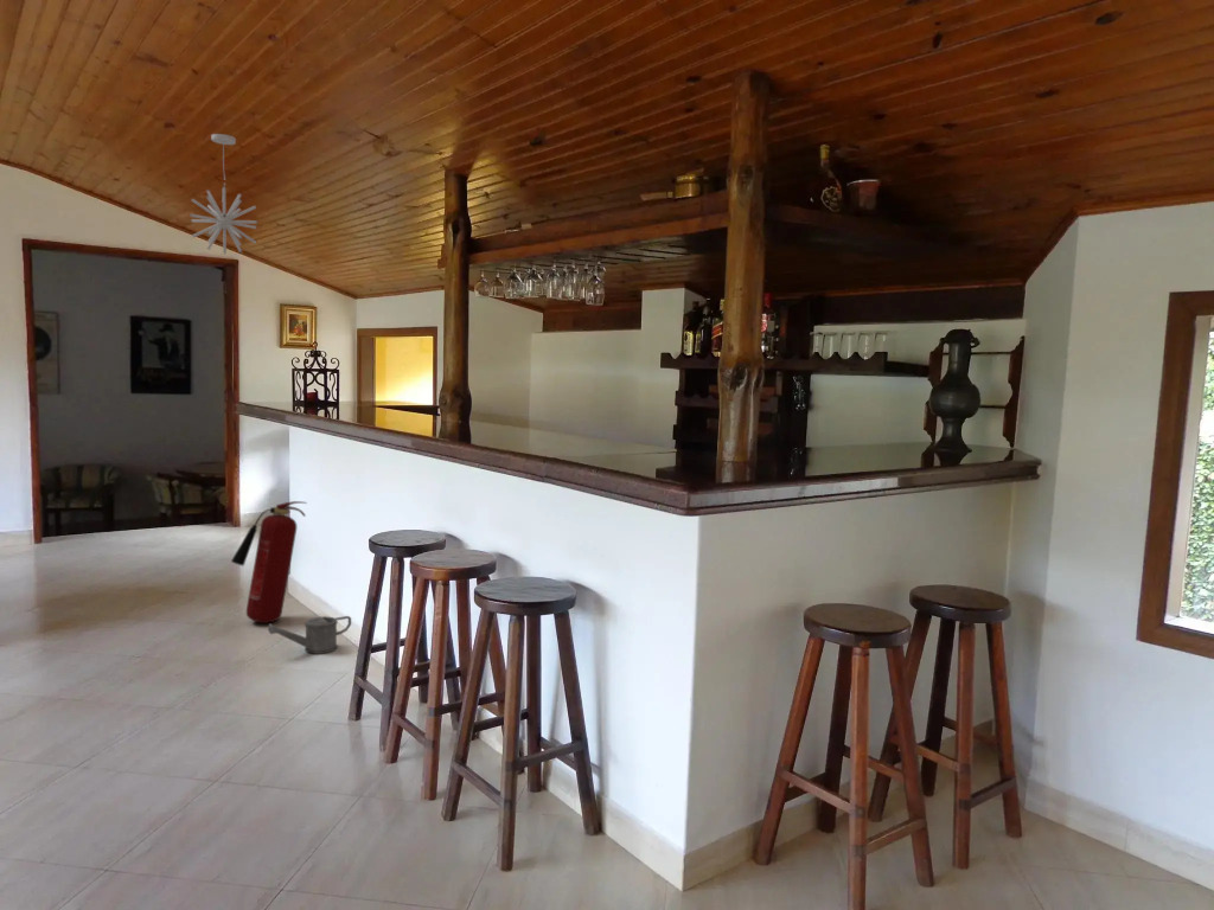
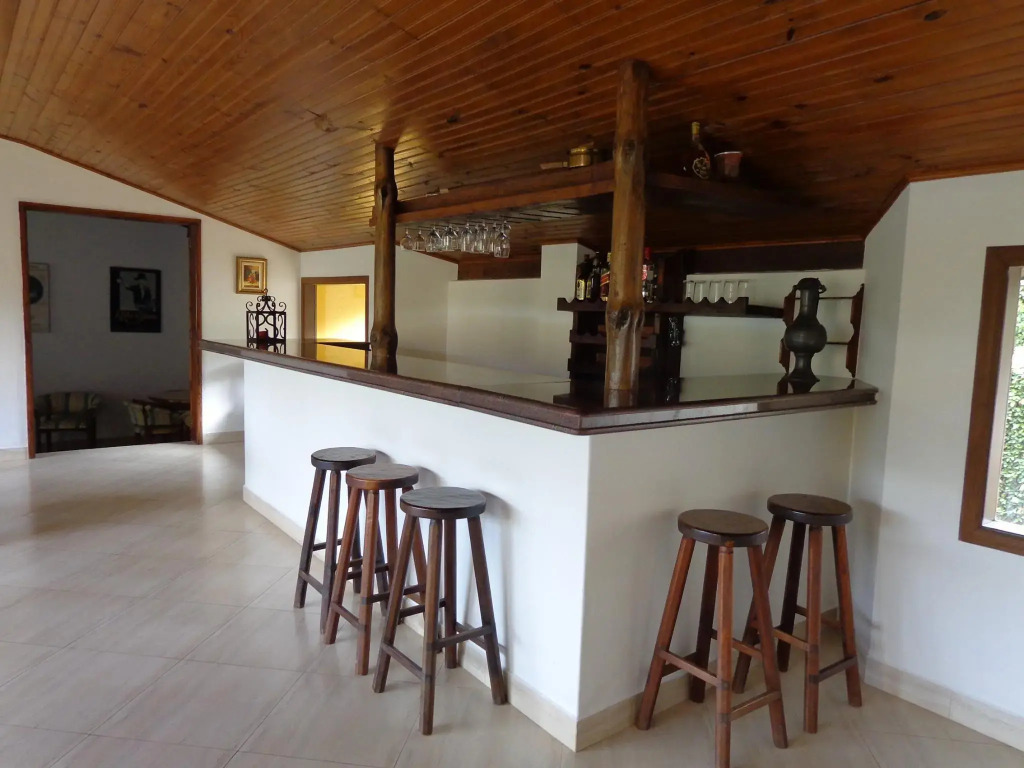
- fire extinguisher (269, 562)
- pendant light (224, 194)
- watering can (311, 634)
